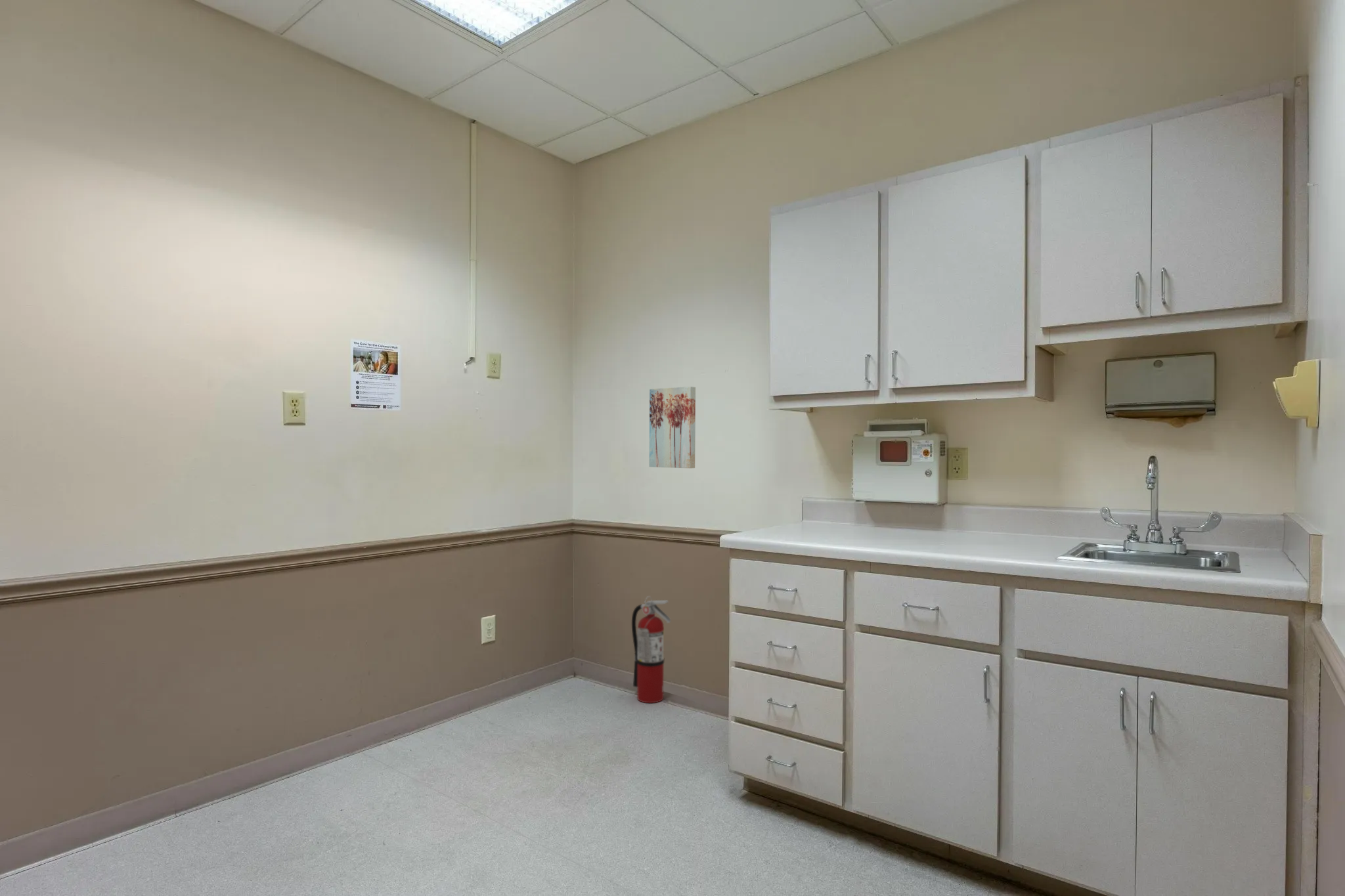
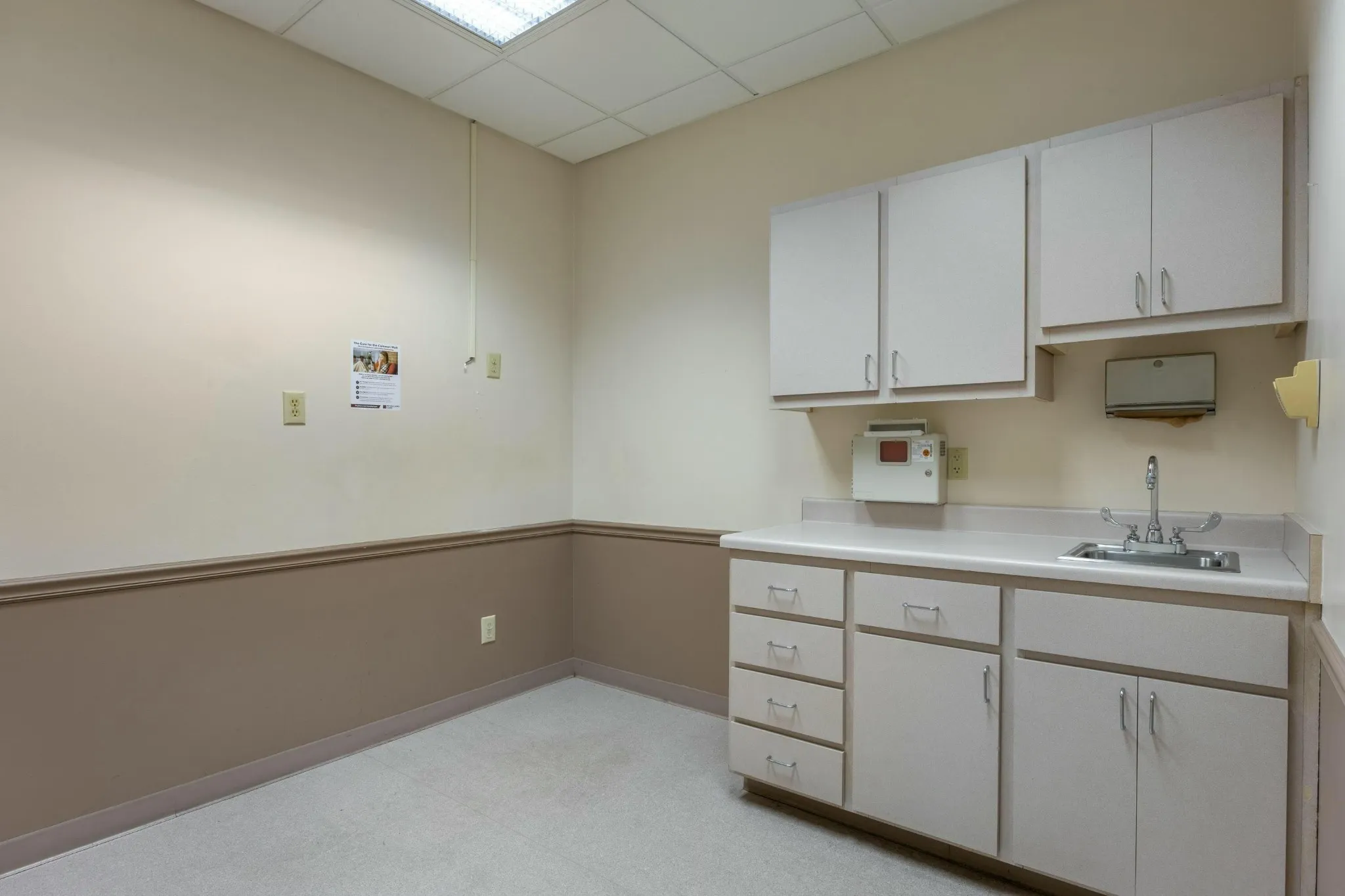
- fire extinguisher (650, 646)
- wall art (671, 427)
